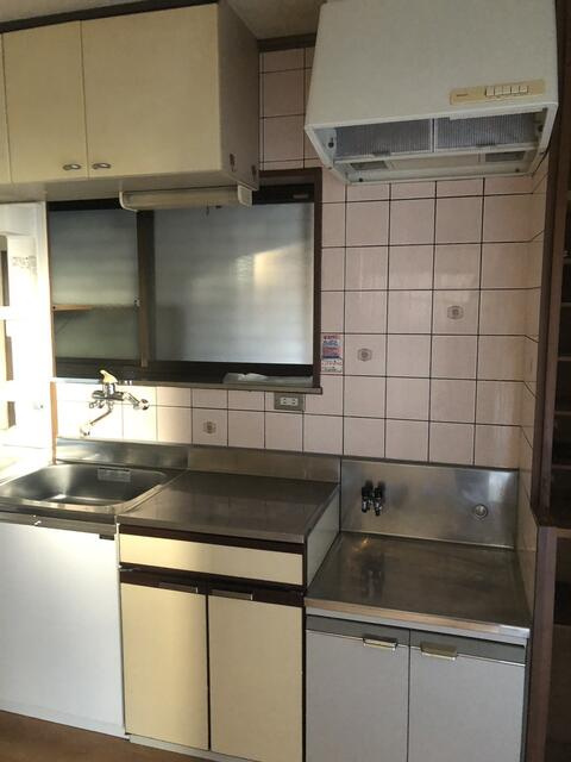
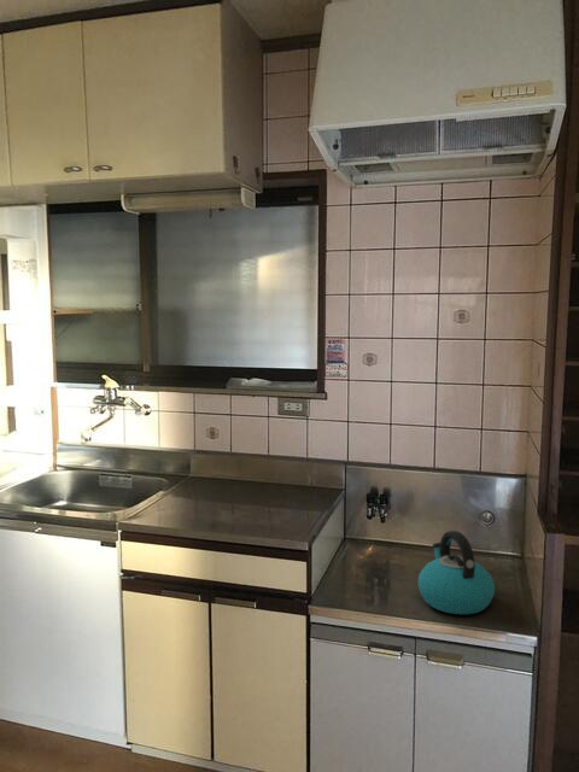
+ kettle (454, 565)
